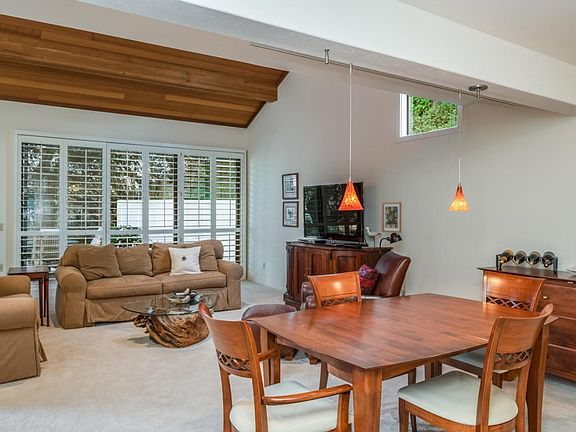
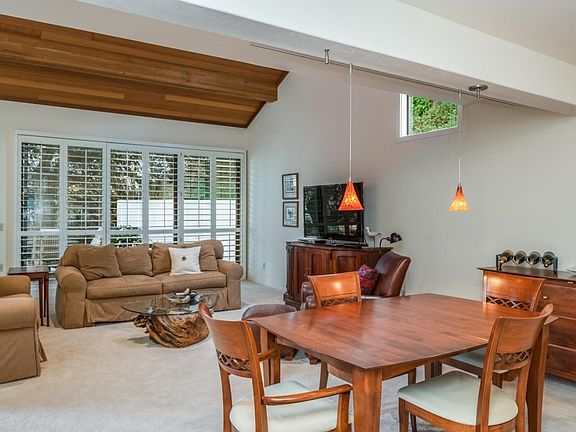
- wall art (391, 217)
